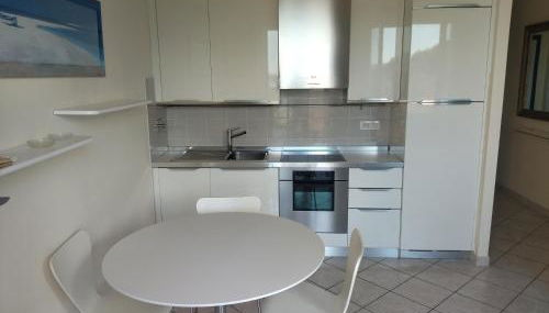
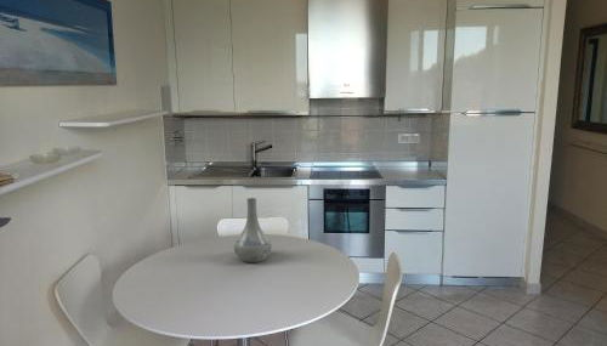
+ vase (251, 228)
